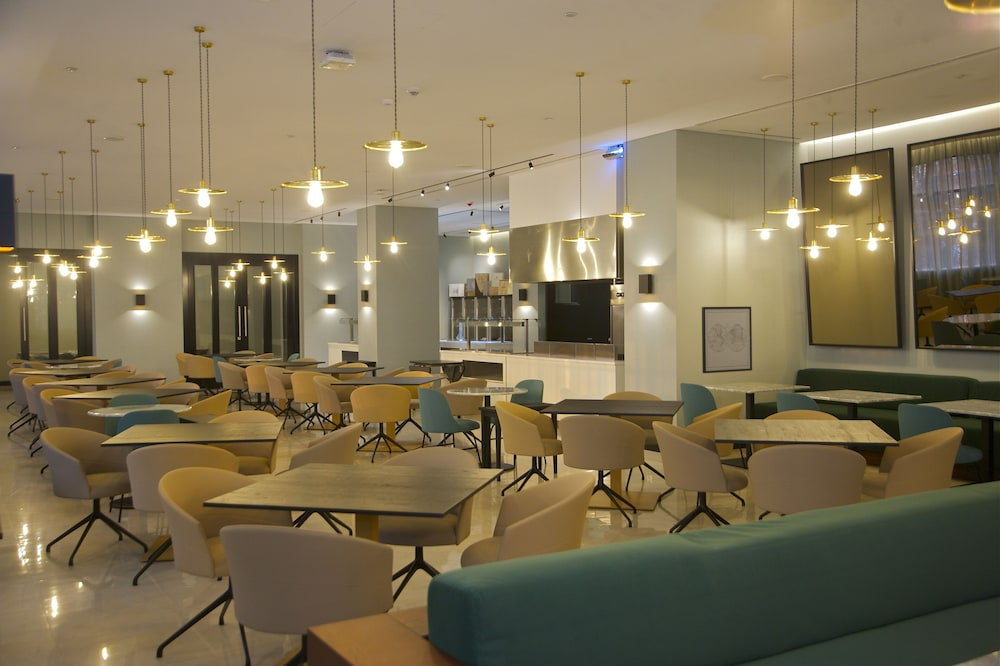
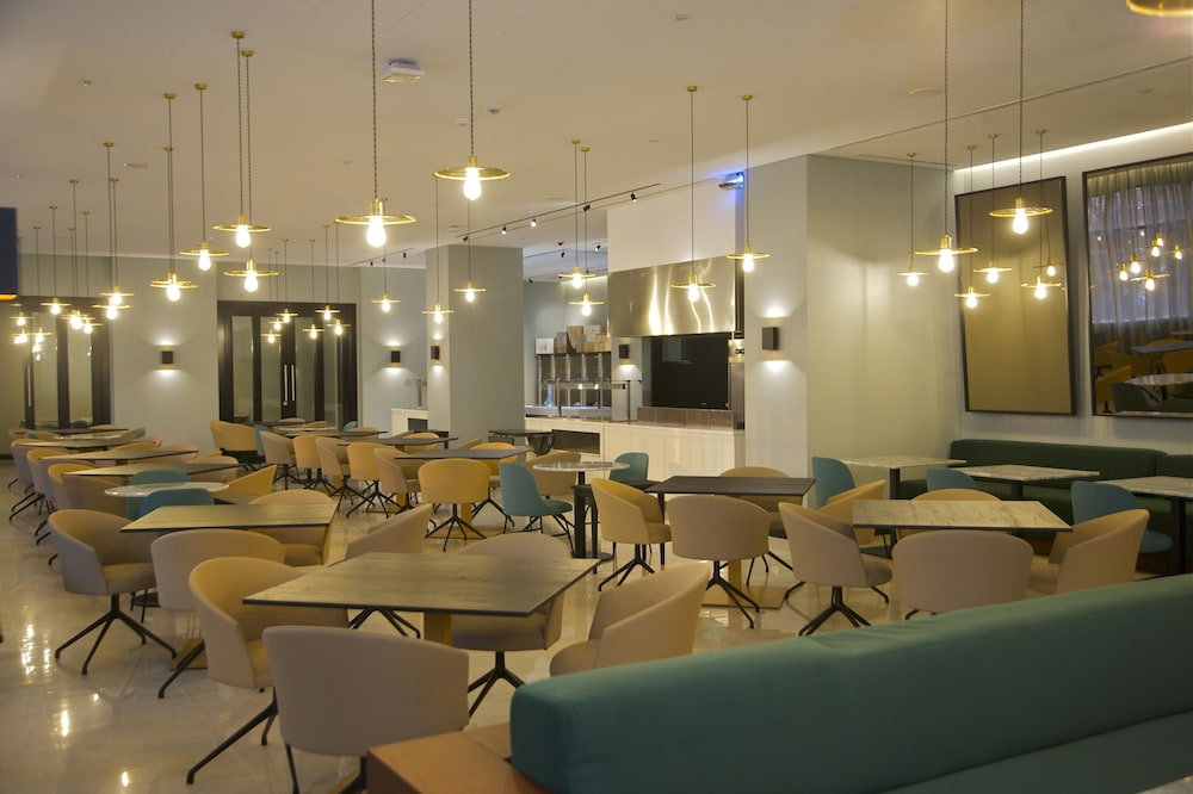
- wall art (727, 339)
